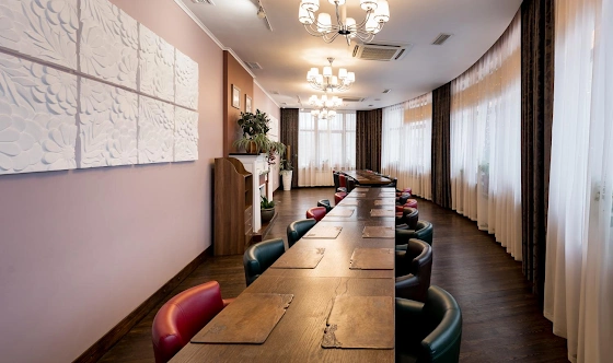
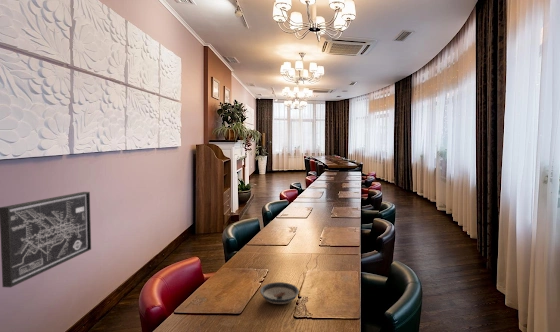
+ wall art (53, 232)
+ saucer (279, 294)
